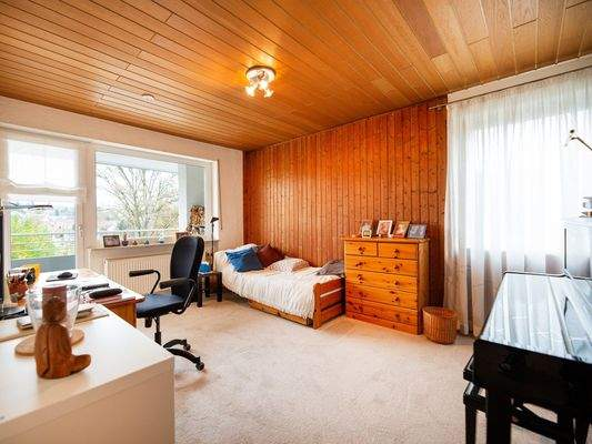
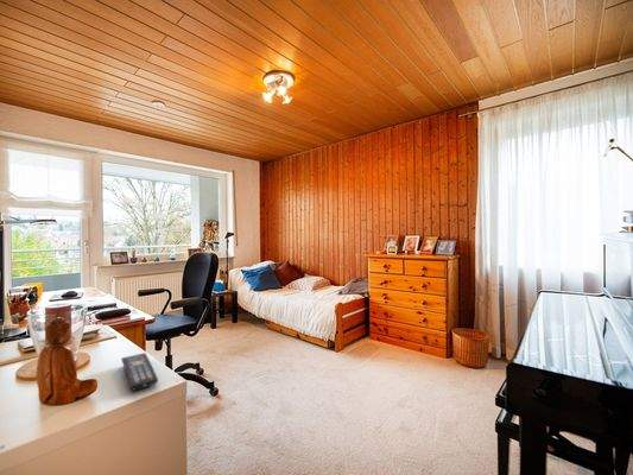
+ remote control (138, 369)
